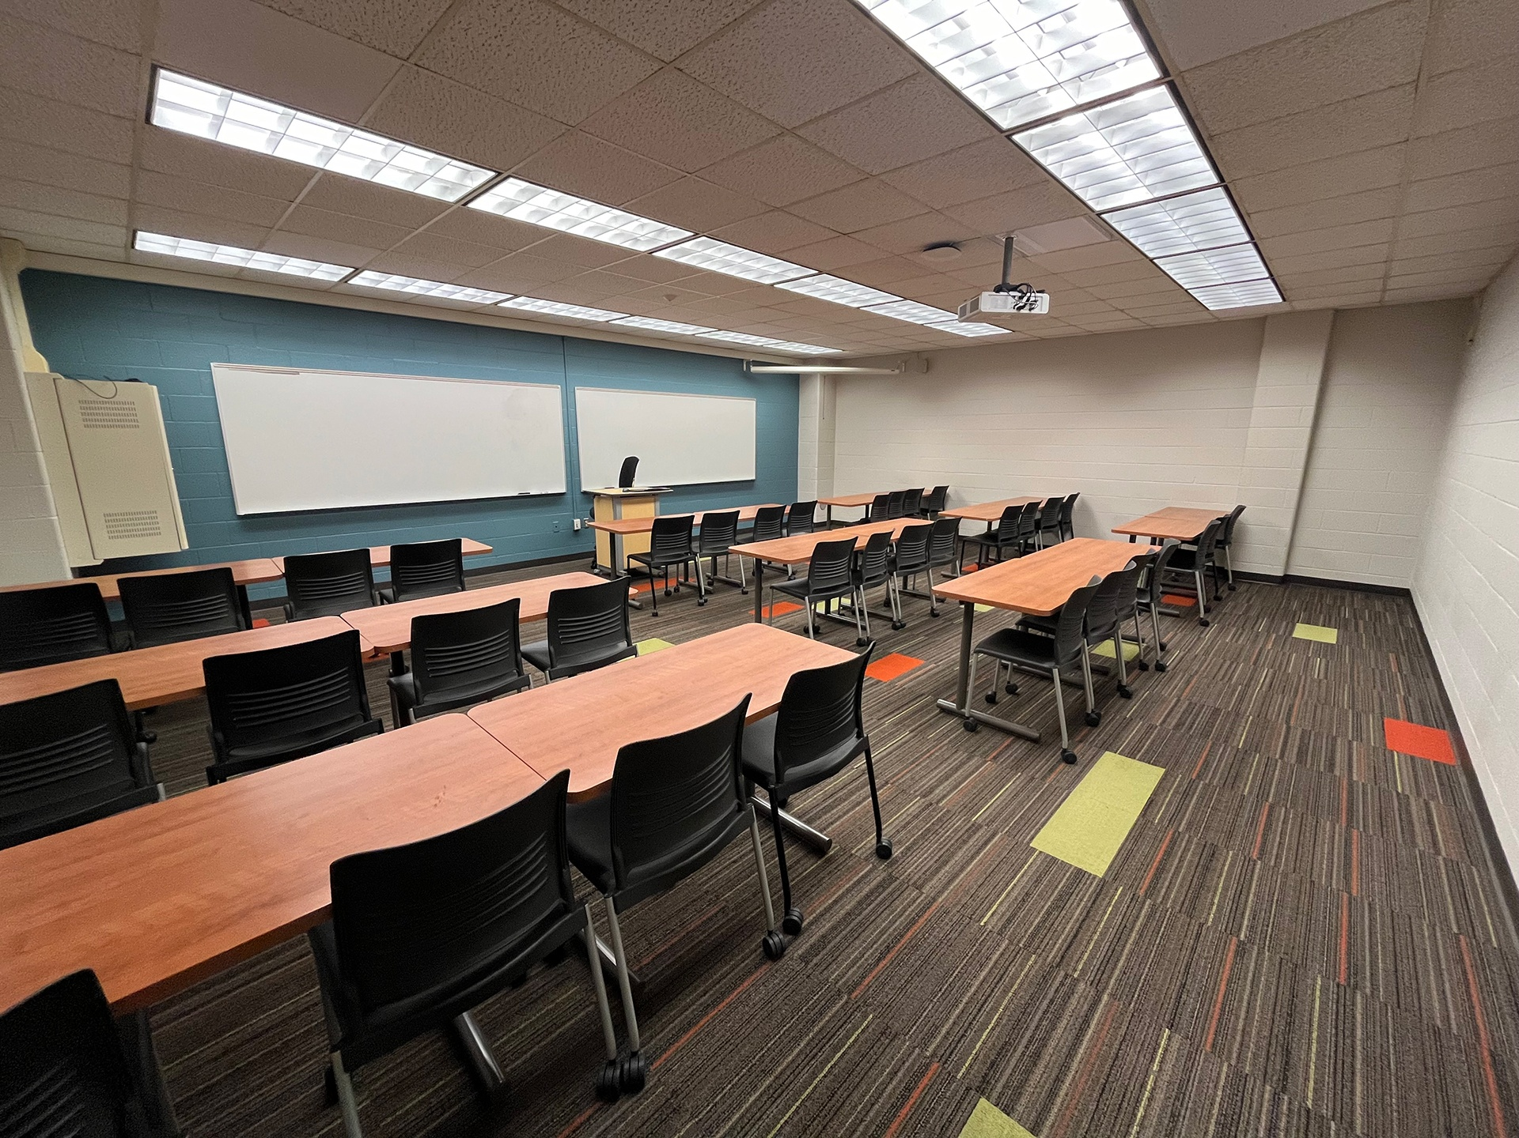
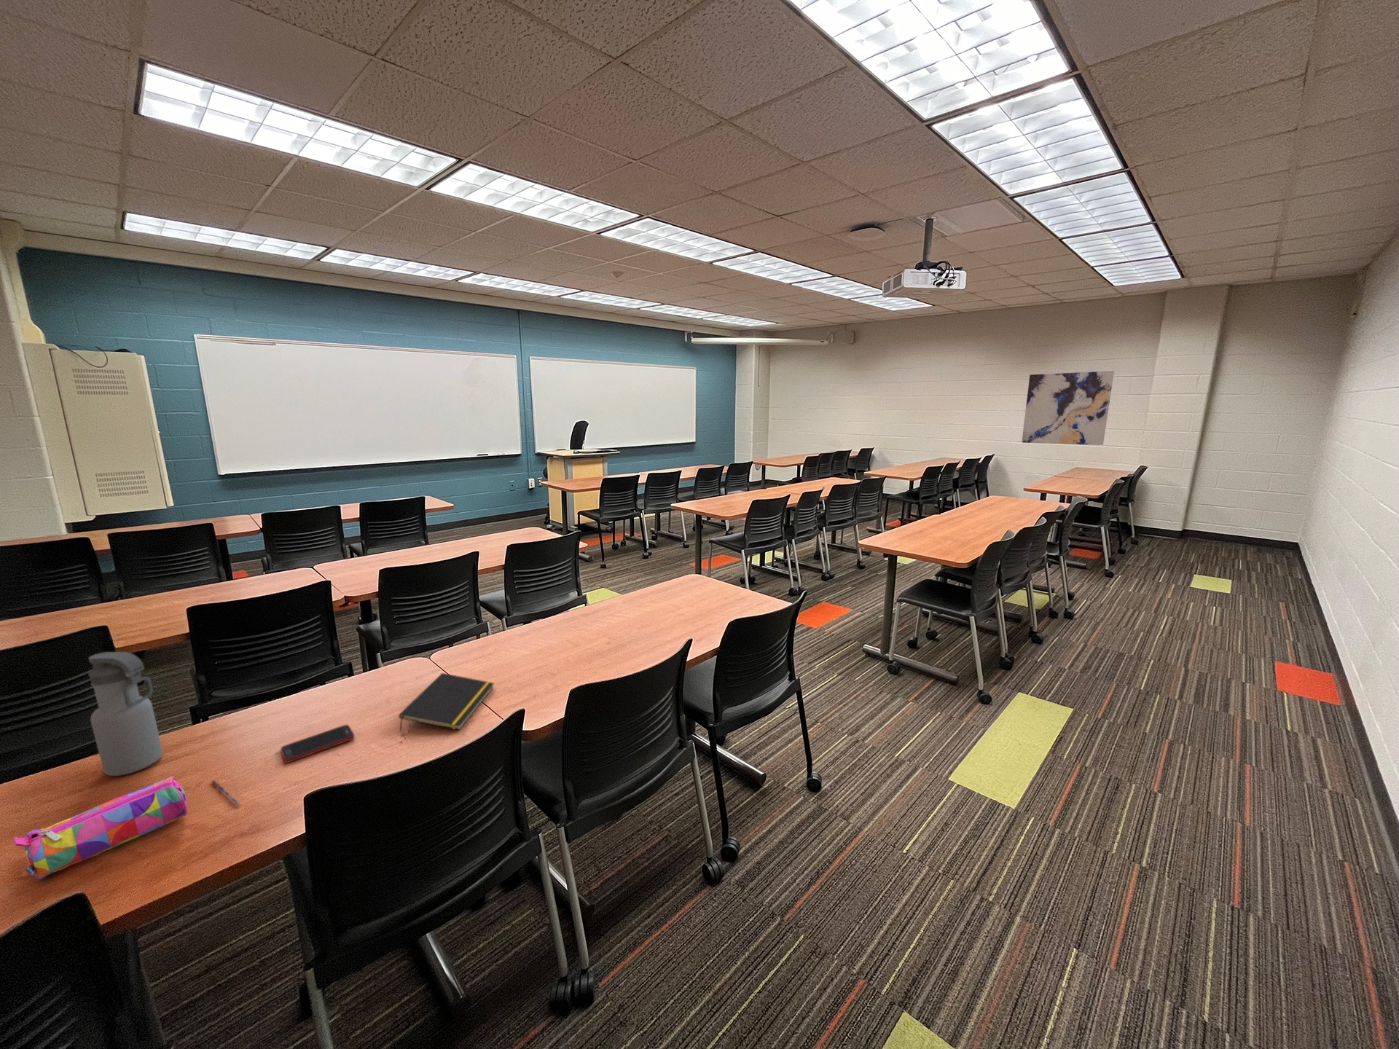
+ pen (225, 792)
+ water bottle (122, 711)
+ wall art (1065, 409)
+ cell phone (318, 743)
+ pencil case (109, 824)
+ notepad (449, 700)
